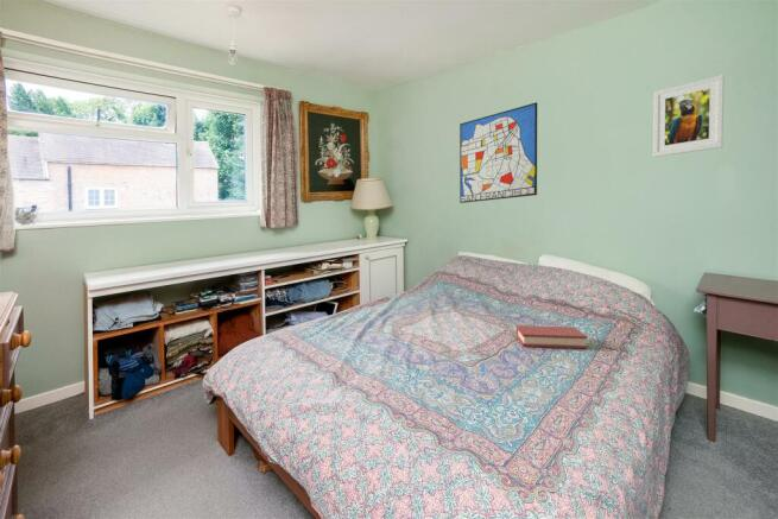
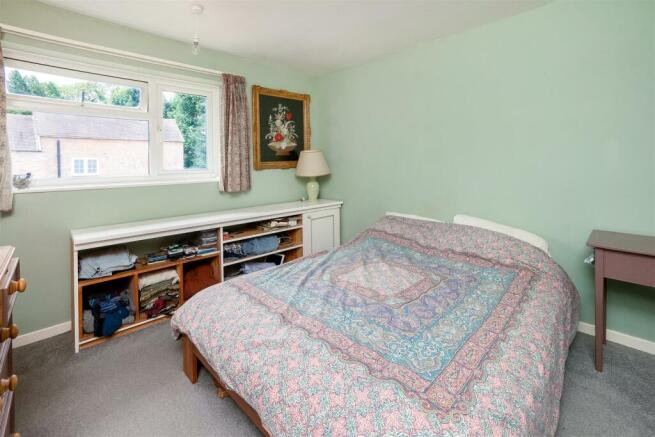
- wall art (495, 157)
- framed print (687, 118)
- hardback book (549, 336)
